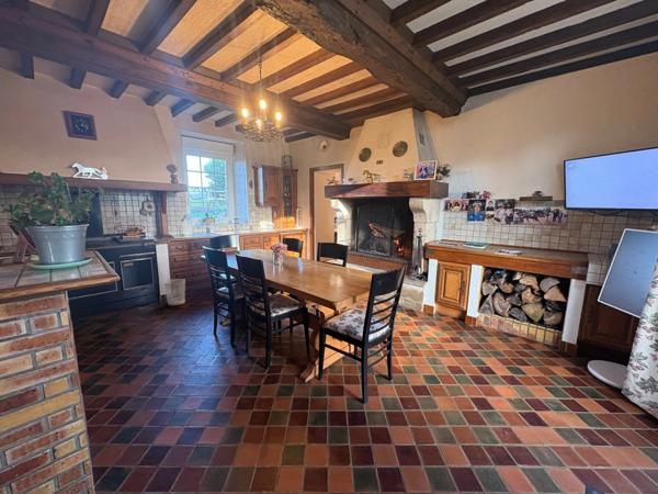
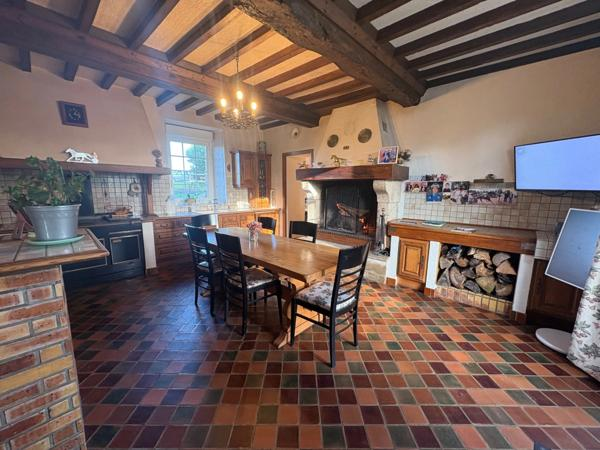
- wastebasket (175, 291)
